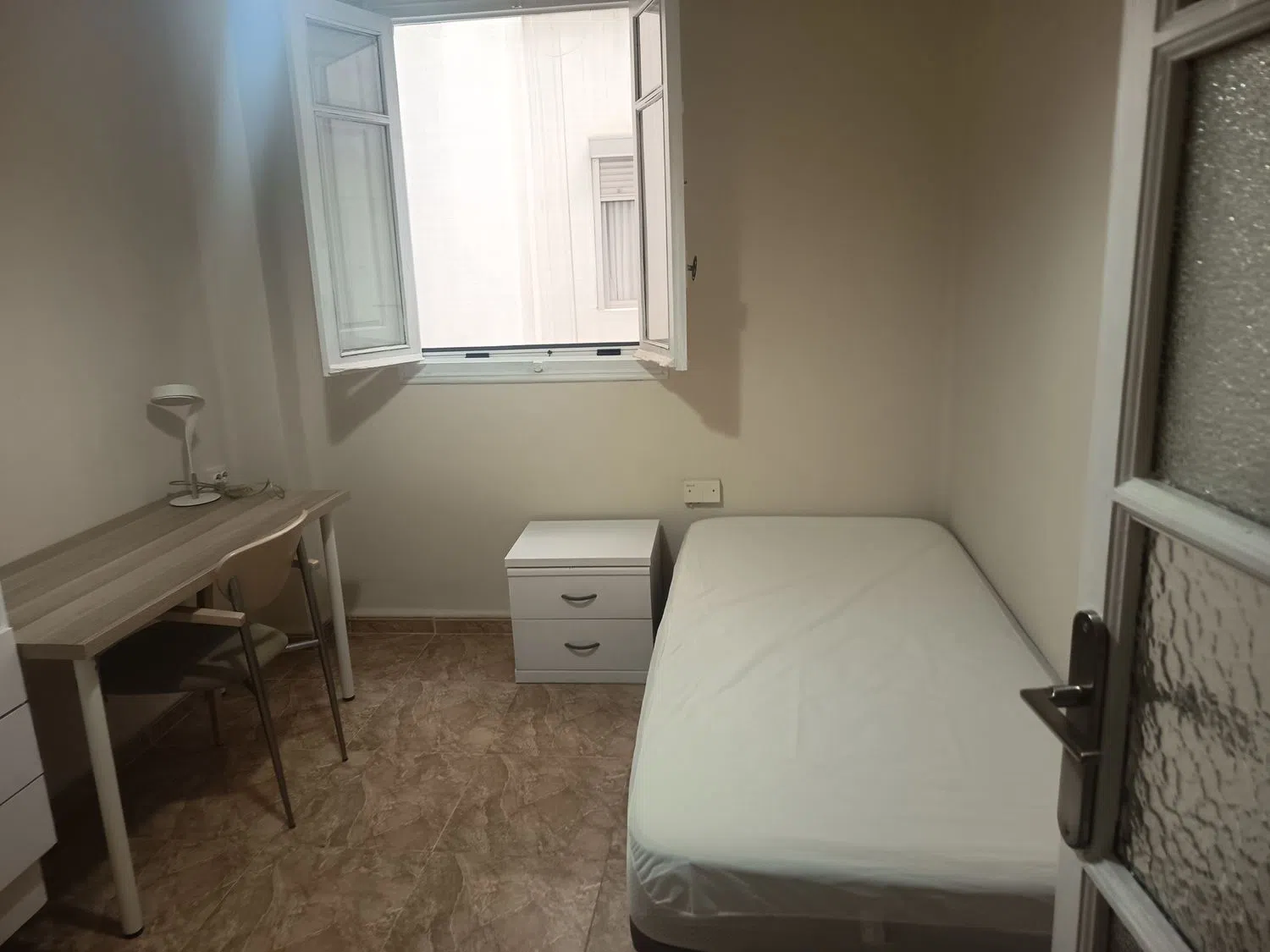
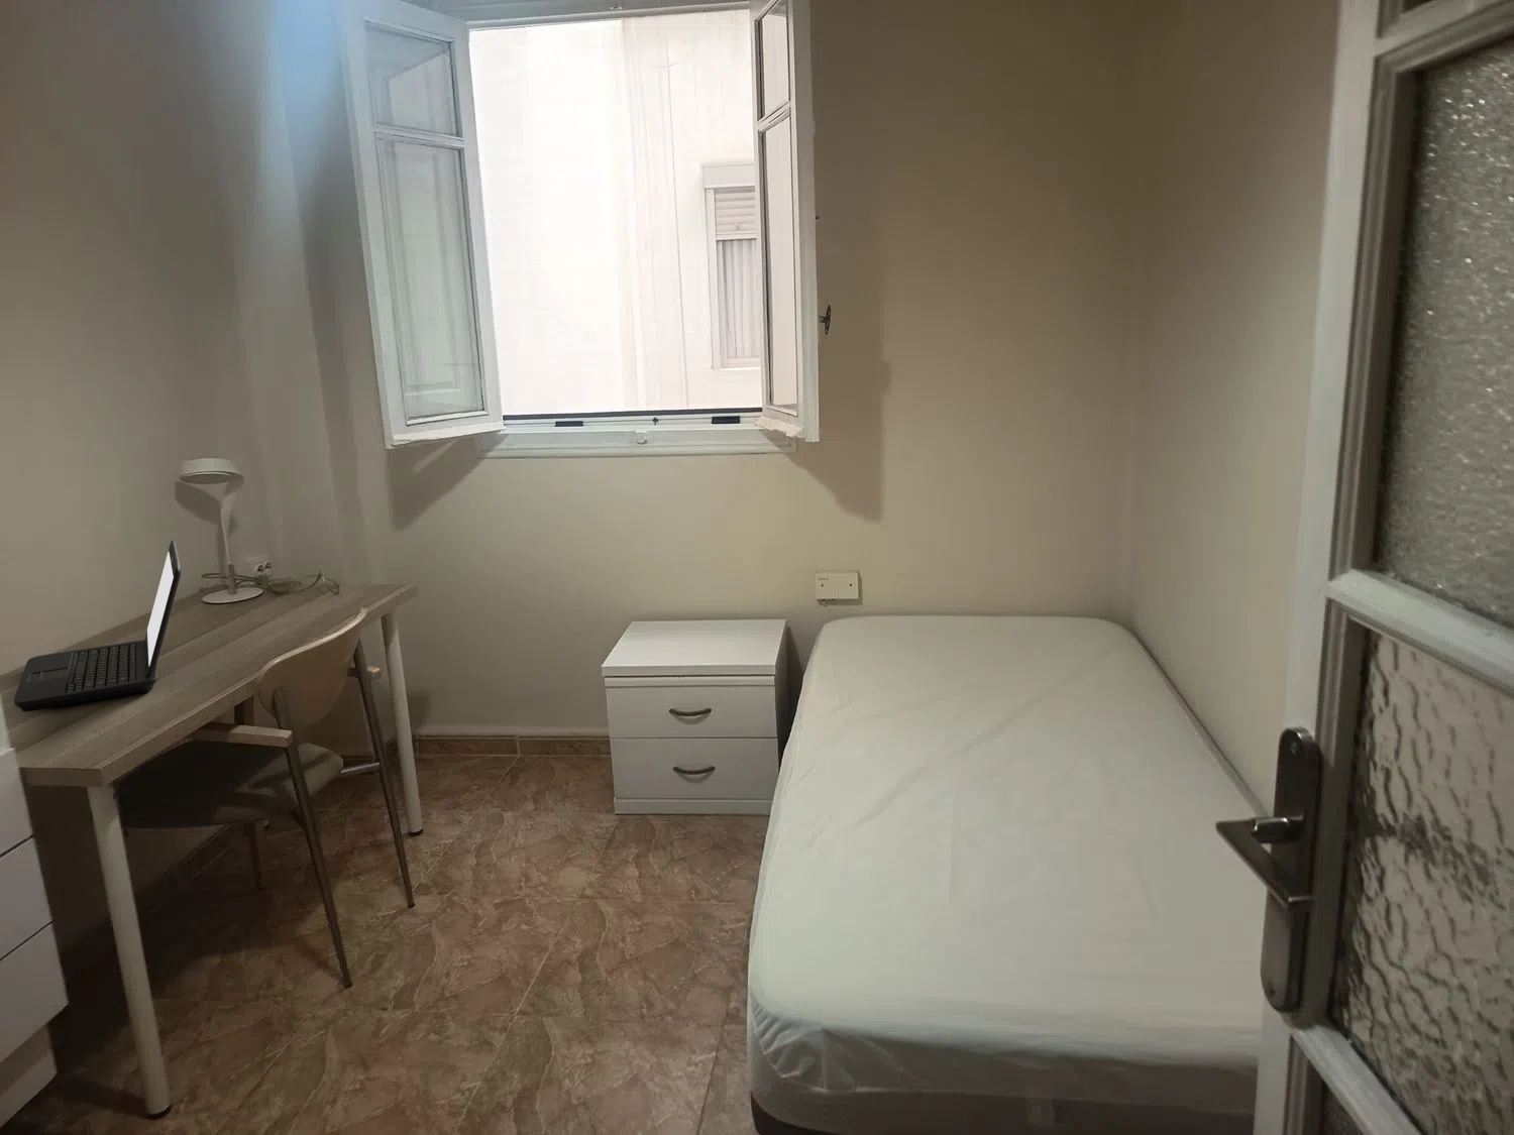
+ laptop (103, 646)
